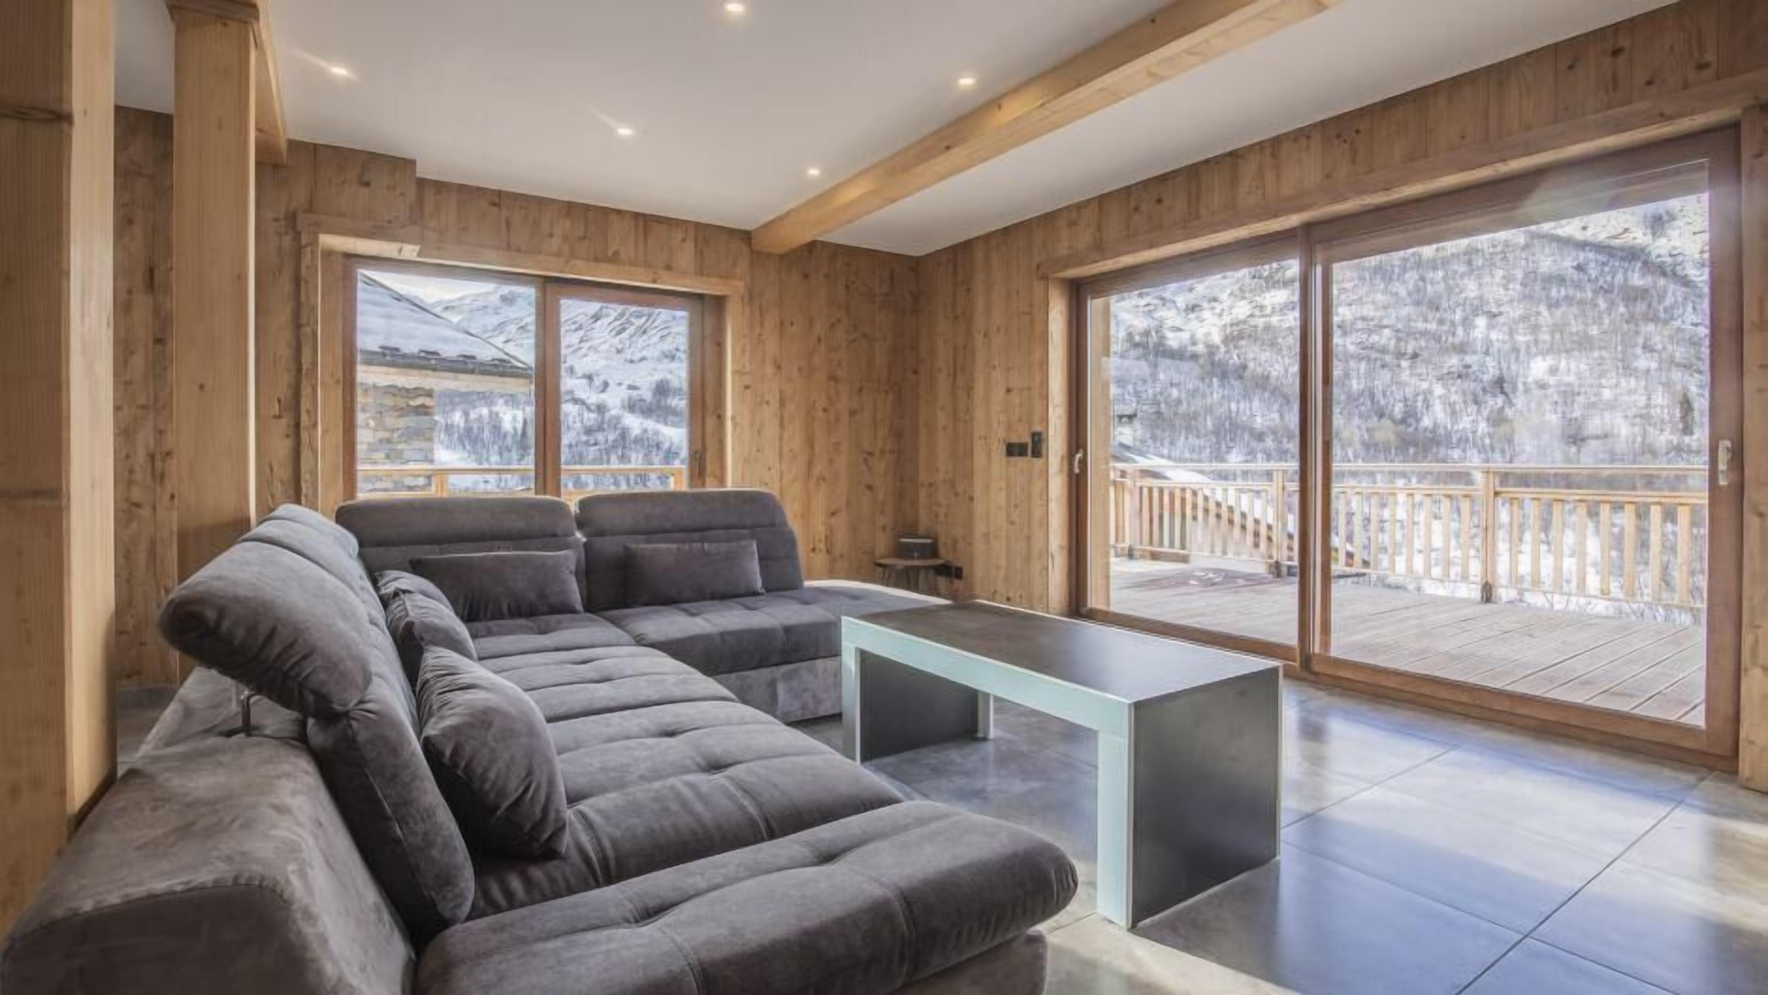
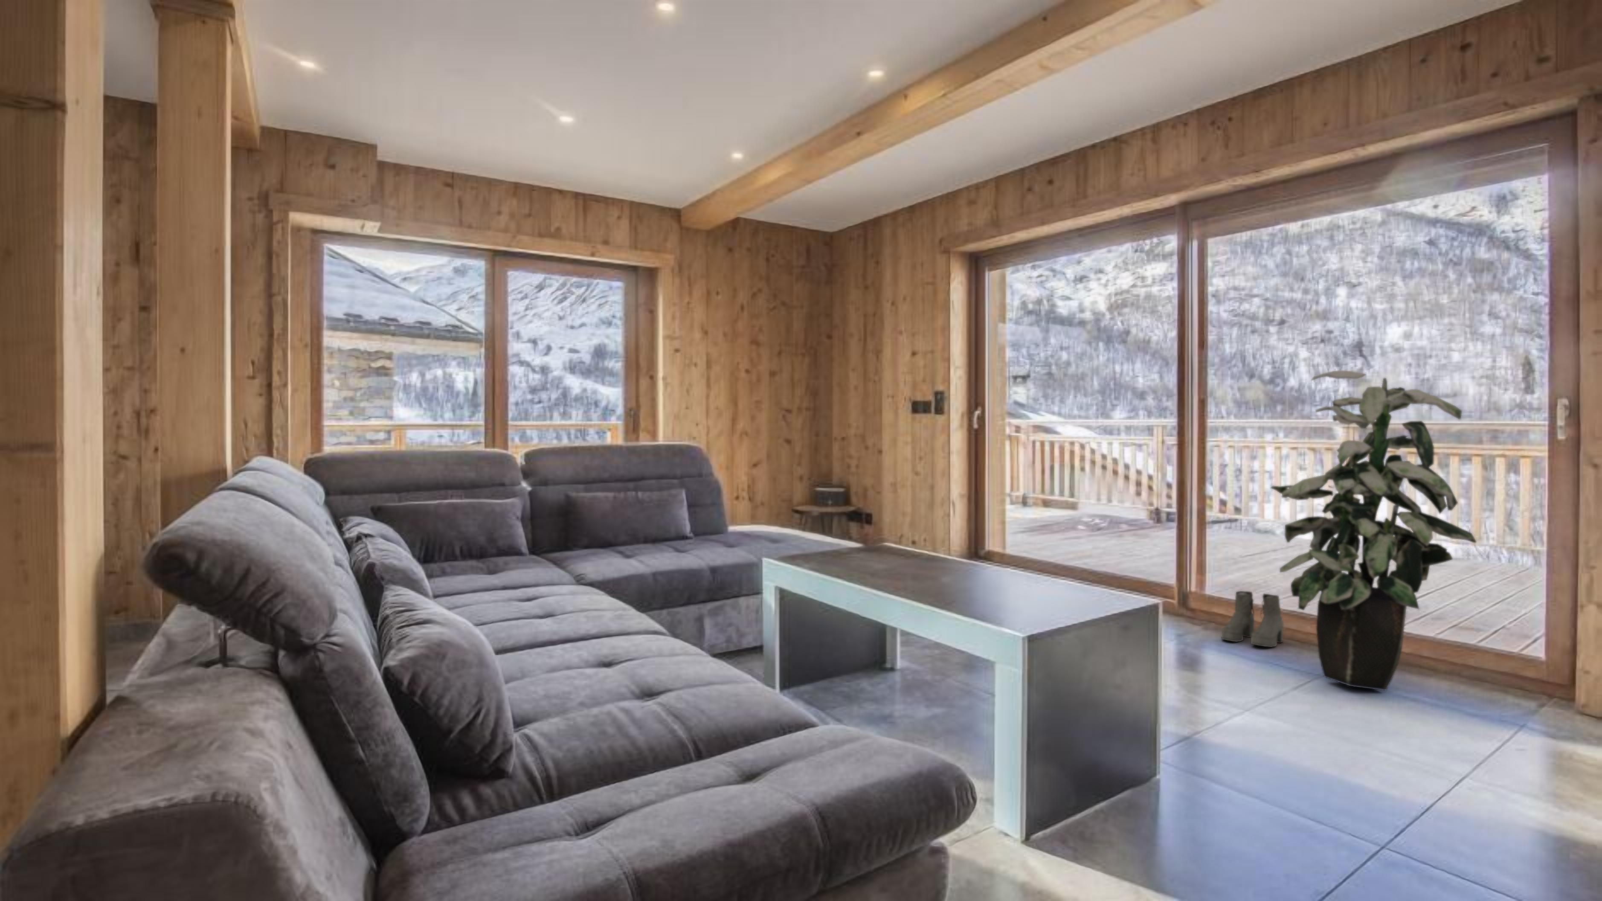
+ boots (1253, 617)
+ indoor plant (1360, 527)
